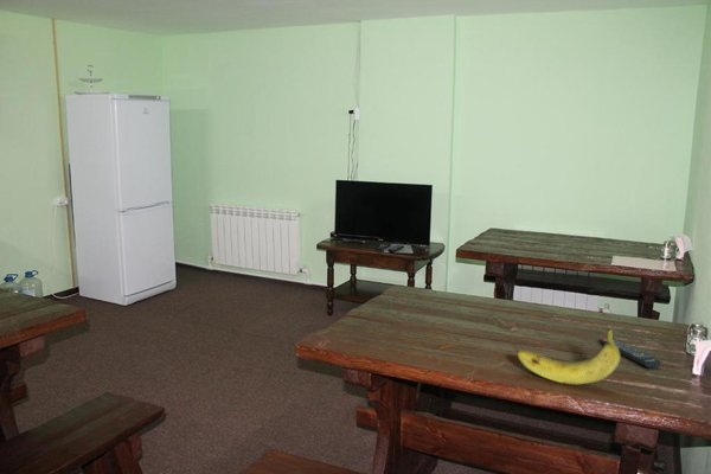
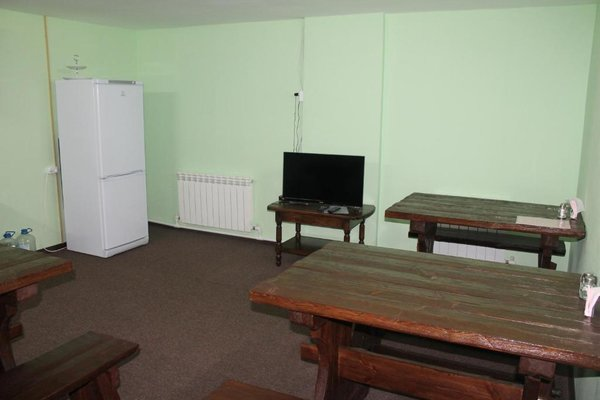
- remote control (627, 351)
- banana (562, 361)
